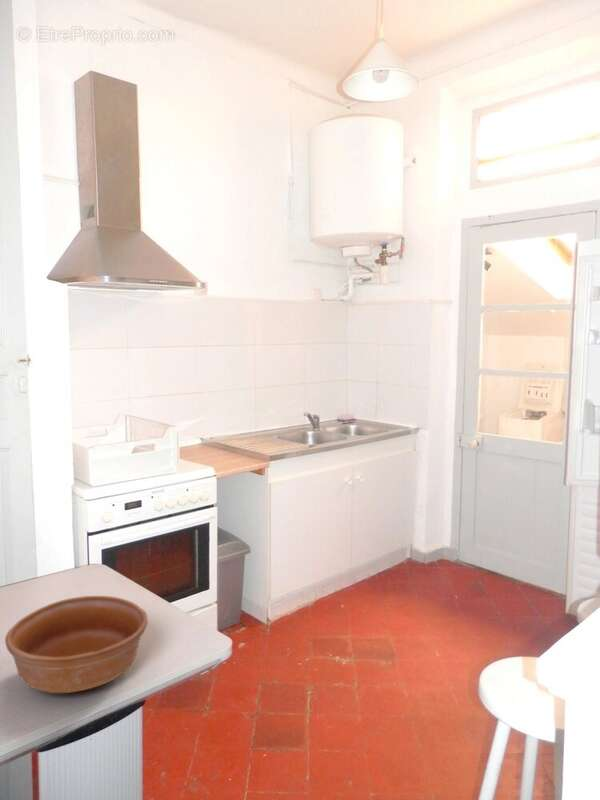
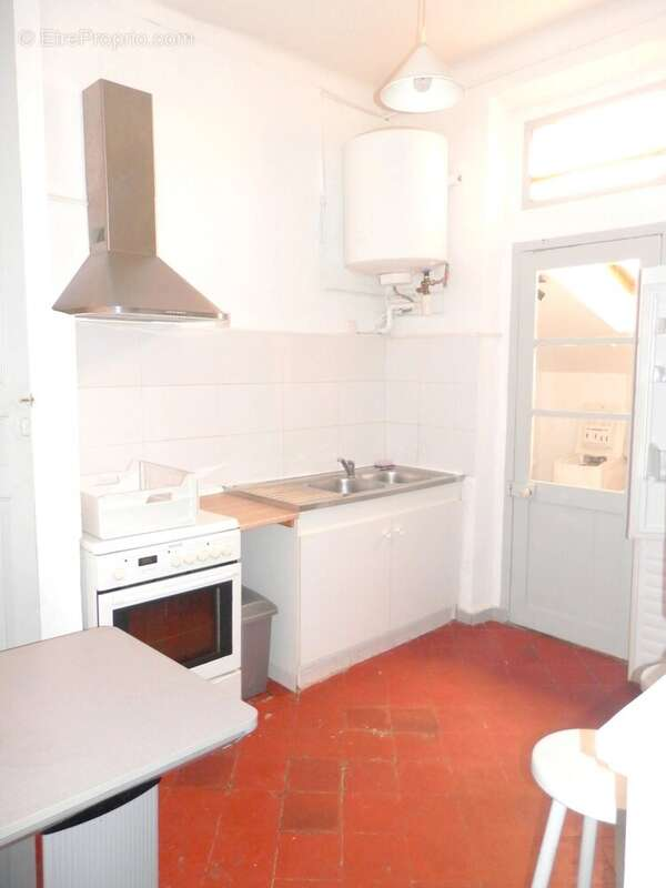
- bowl (80, 649)
